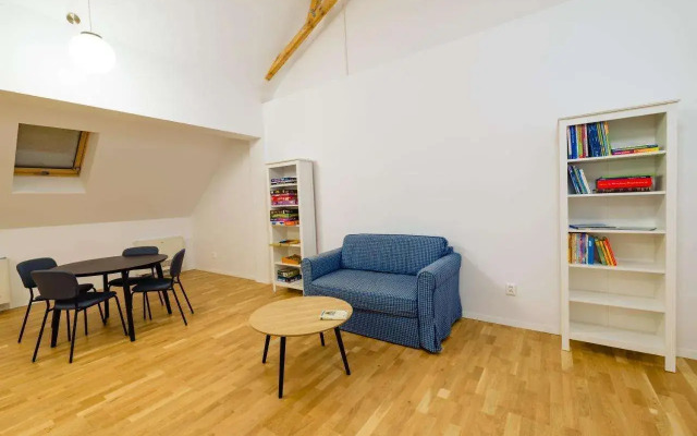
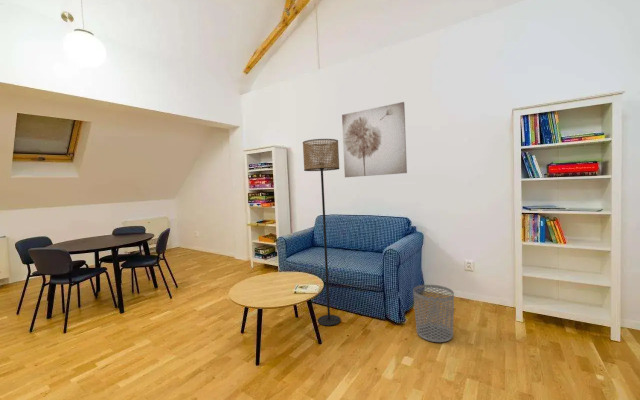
+ floor lamp (324, 232)
+ waste bin (433, 312)
+ wall art (372, 142)
